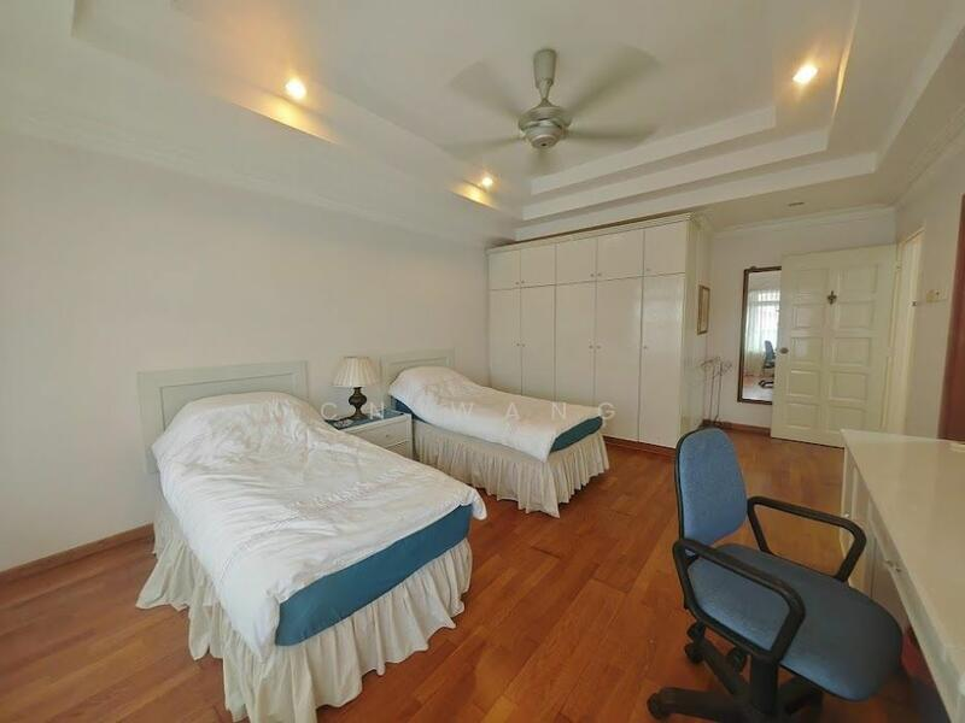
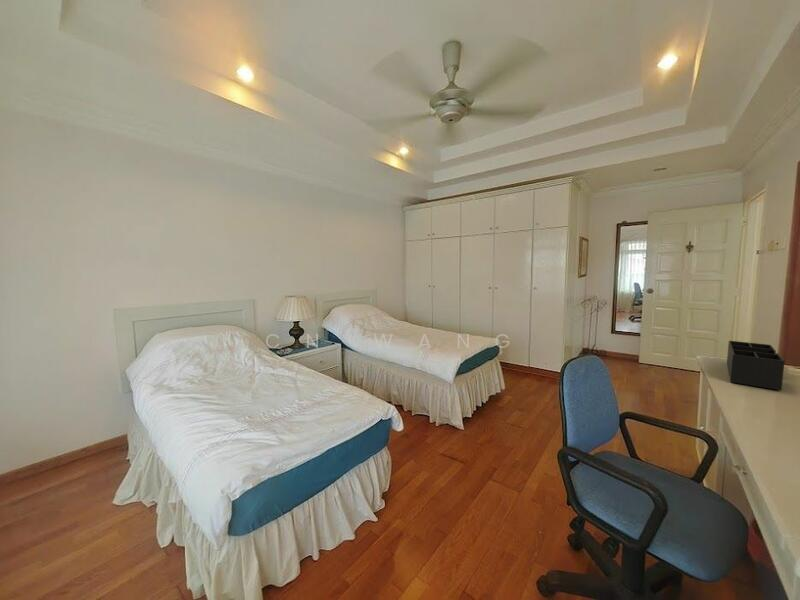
+ desk organizer (751, 362)
